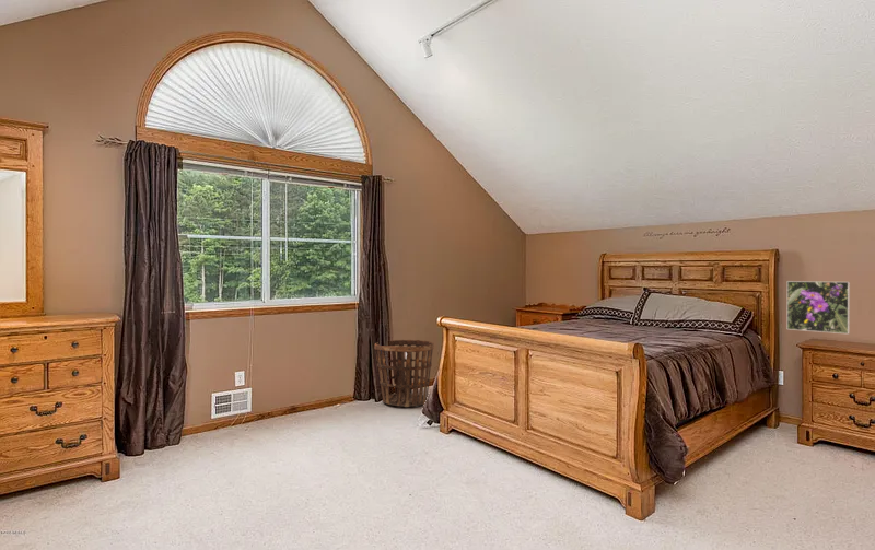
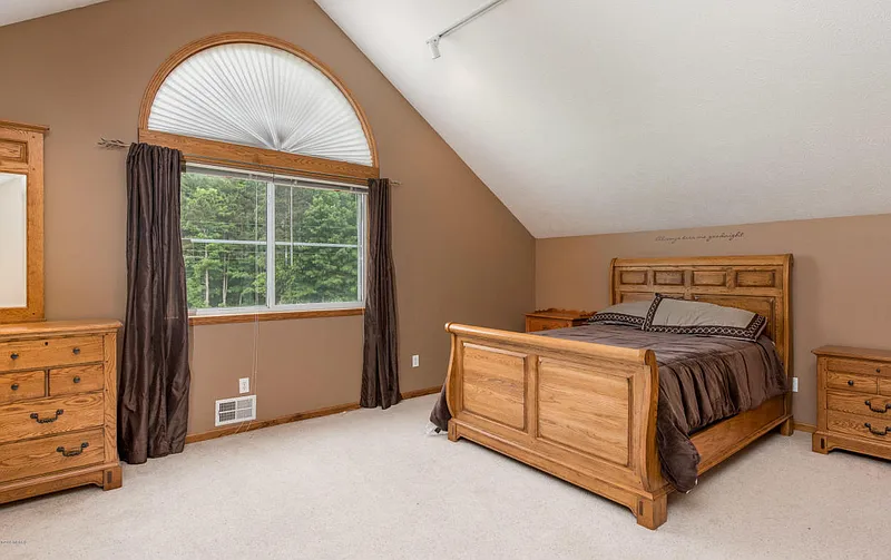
- basket (404, 372)
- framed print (817, 306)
